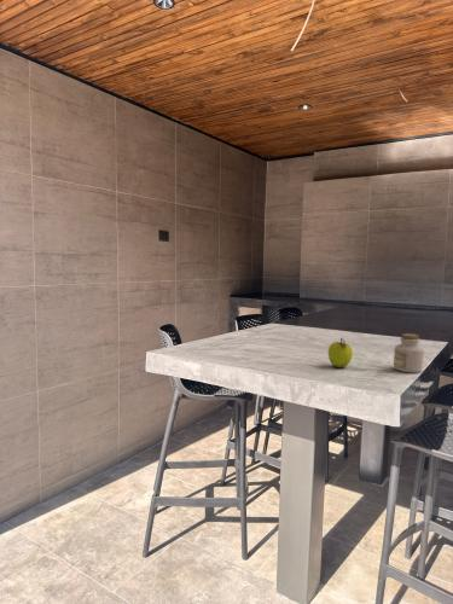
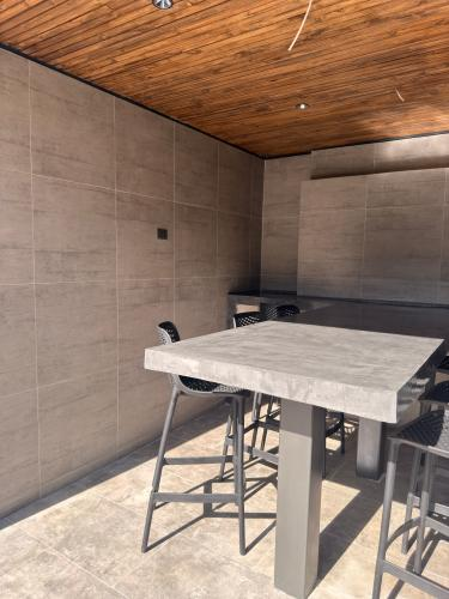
- fruit (341, 352)
- jar (408, 352)
